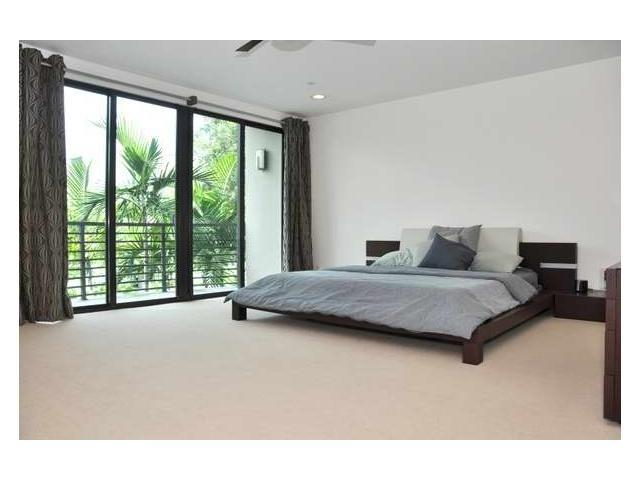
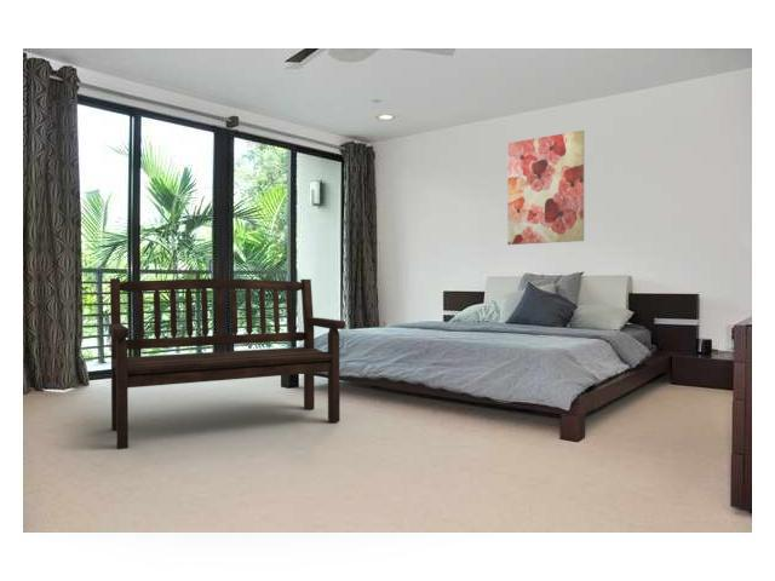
+ wall art (544, 190)
+ bench (228, 351)
